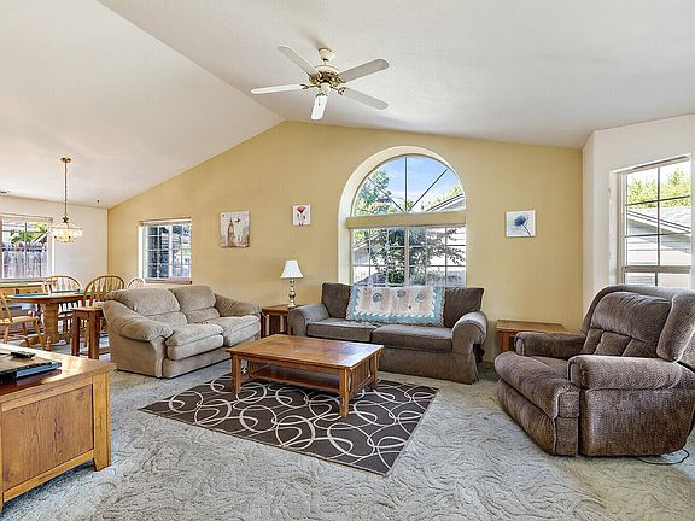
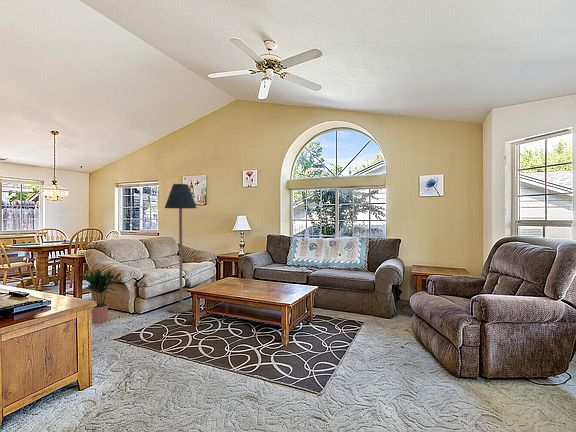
+ potted plant (105, 293)
+ floor lamp (180, 246)
